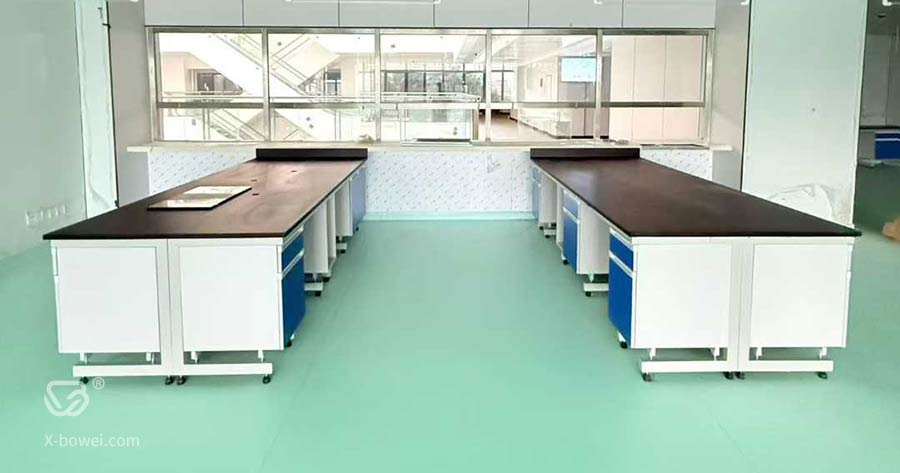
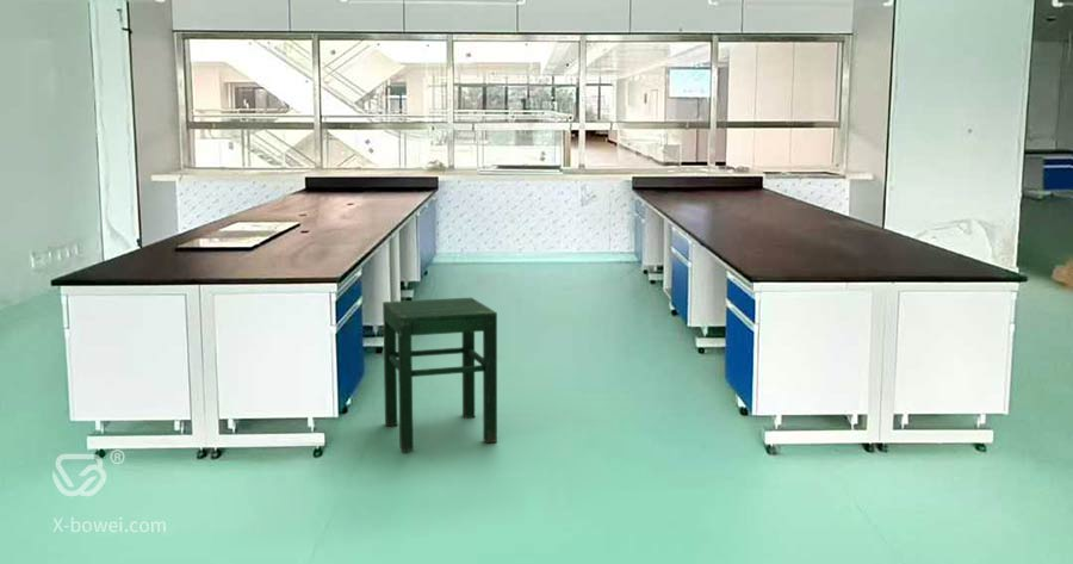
+ stool (438, 370)
